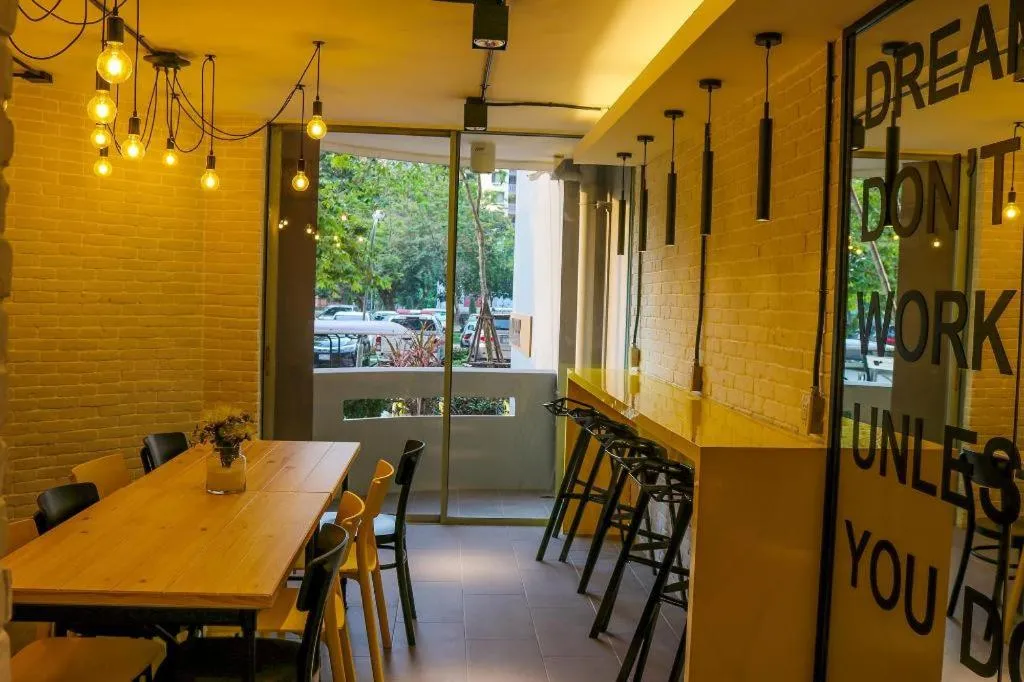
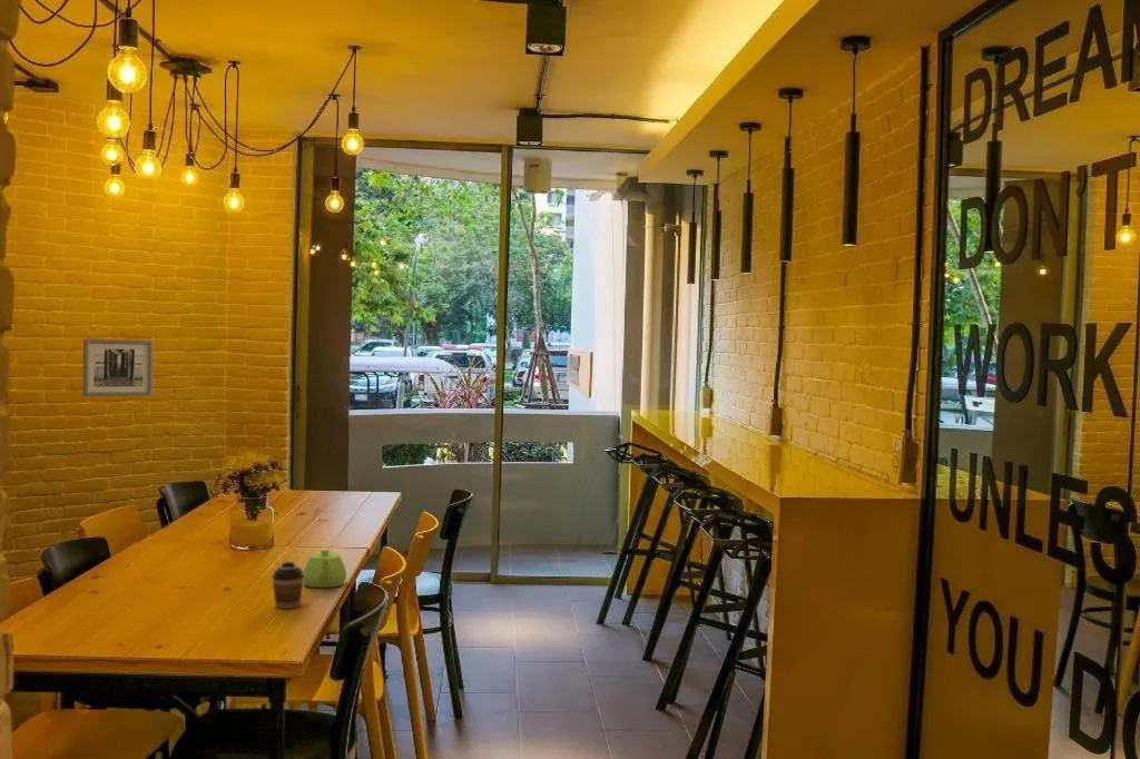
+ wall art (118, 367)
+ teapot (324, 566)
+ coffee cup (287, 584)
